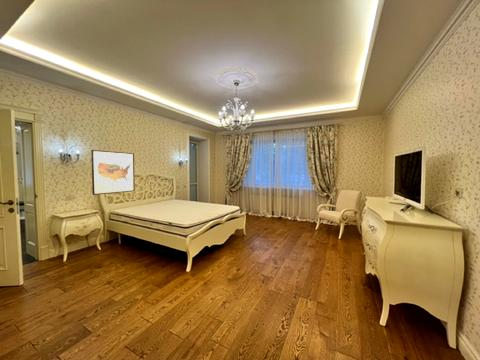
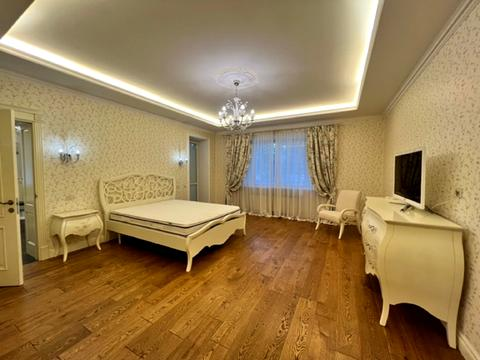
- wall art (114, 172)
